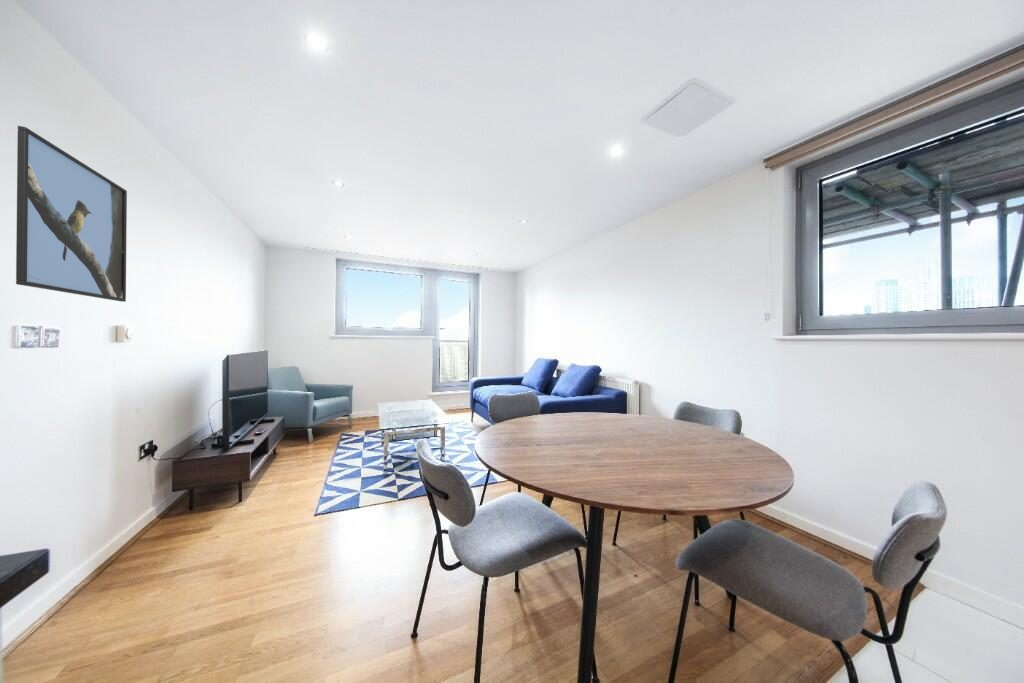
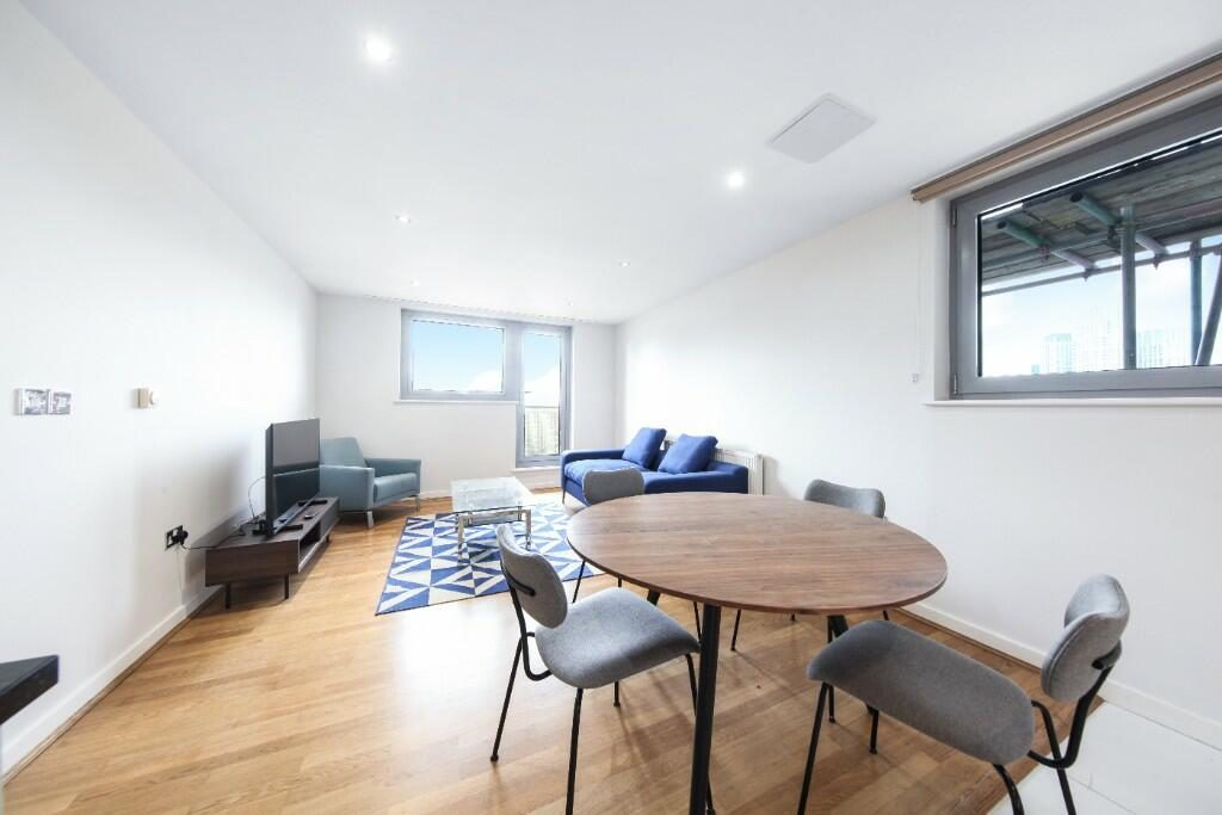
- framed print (81, 229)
